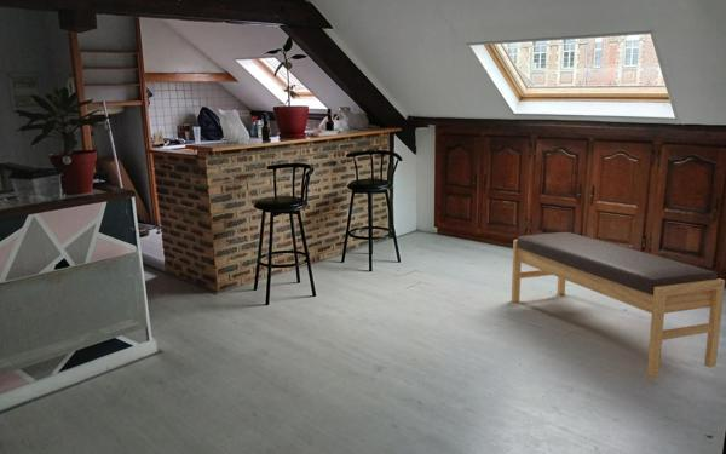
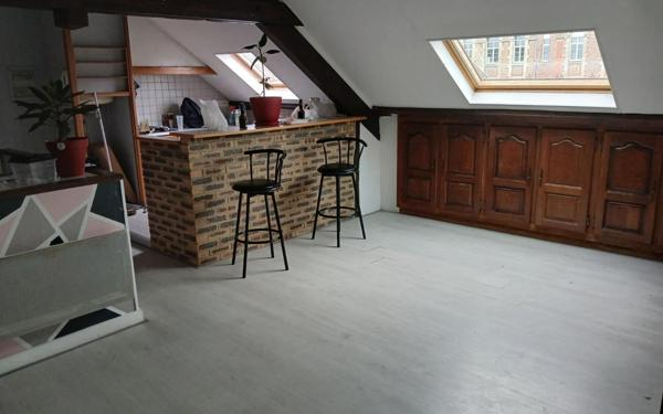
- bench (600, 291)
